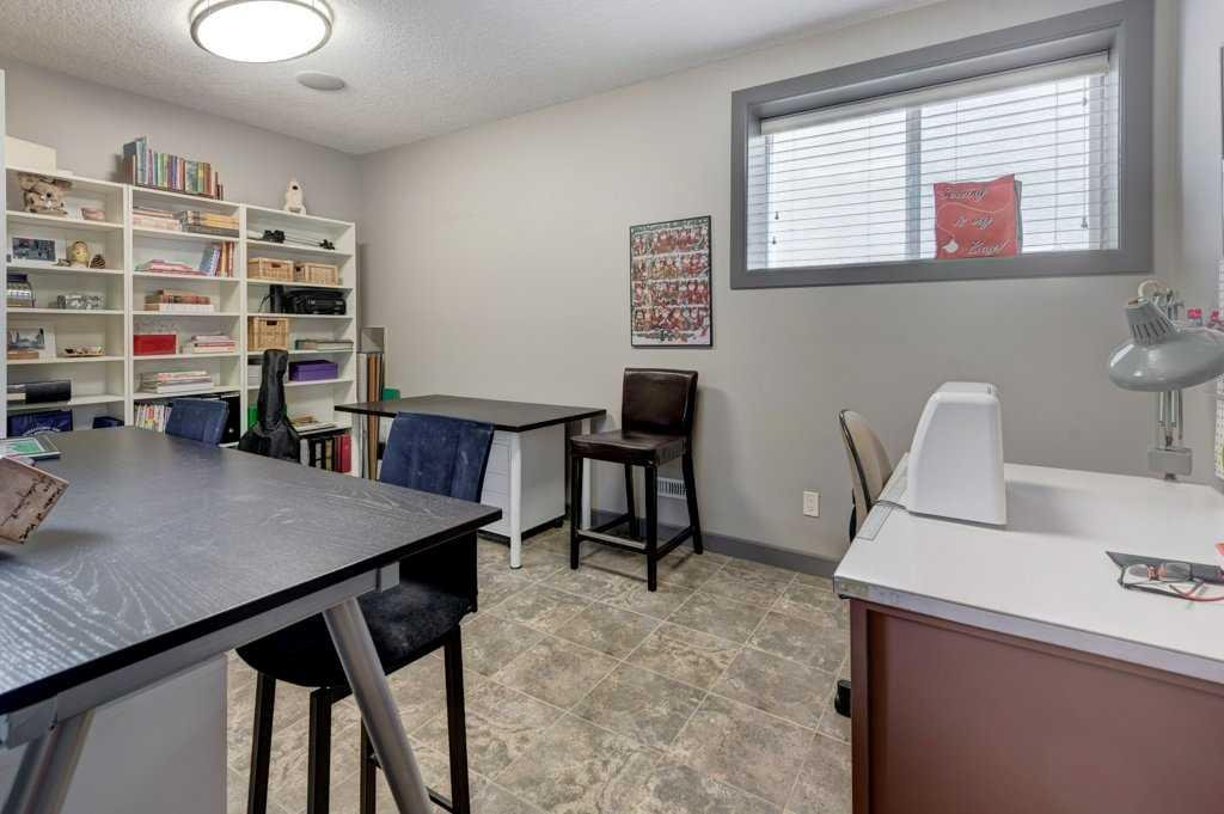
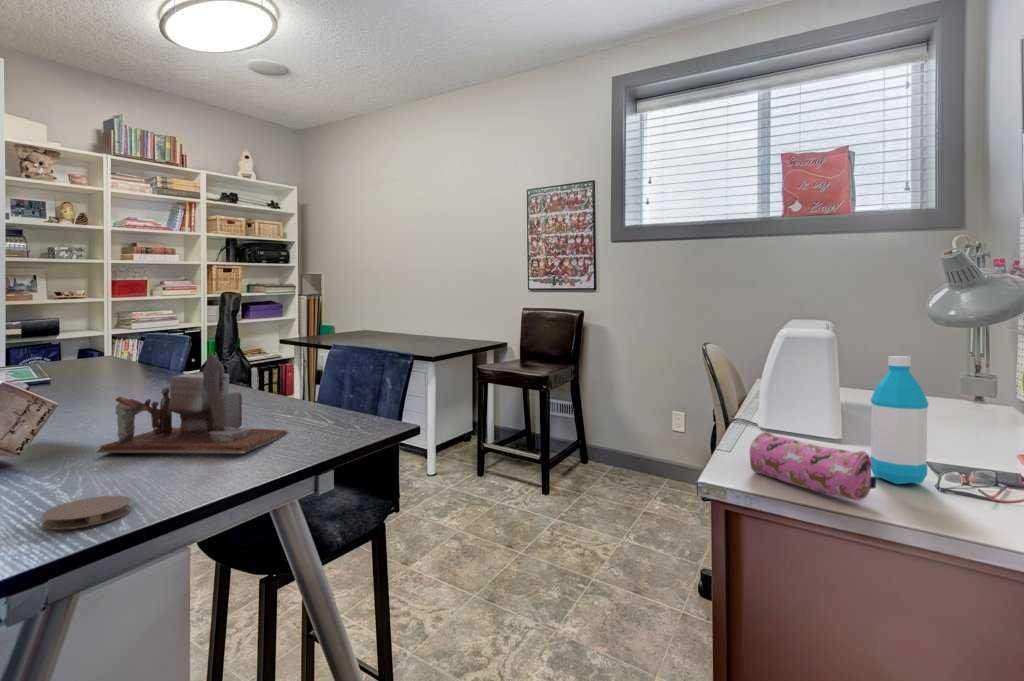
+ desk organizer (199, 397)
+ water bottle (898, 418)
+ pencil case (806, 463)
+ coaster (88, 511)
